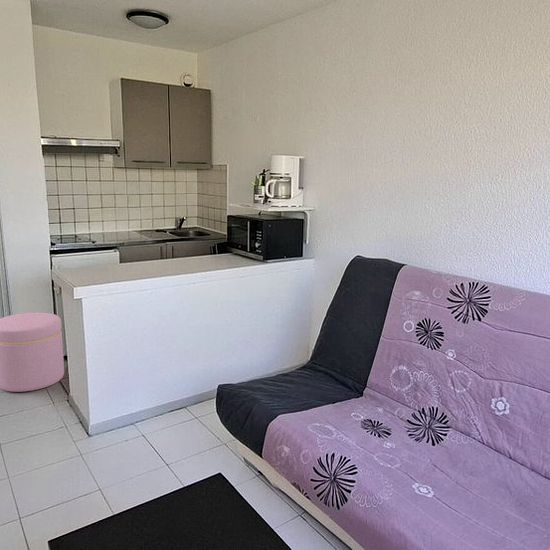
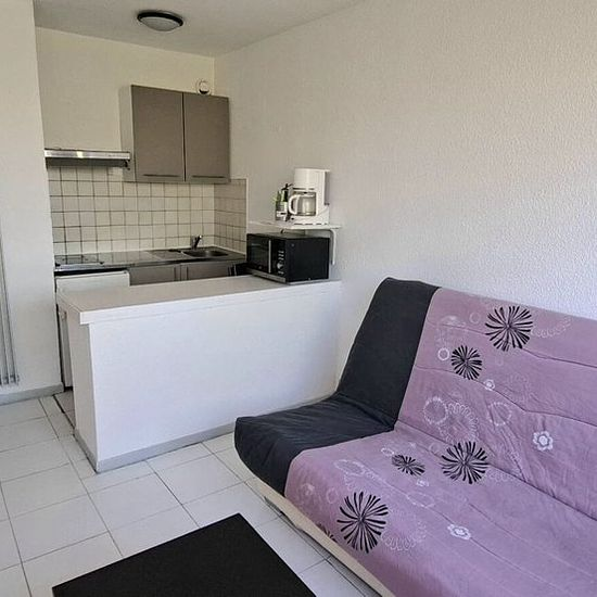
- ottoman (28, 349)
